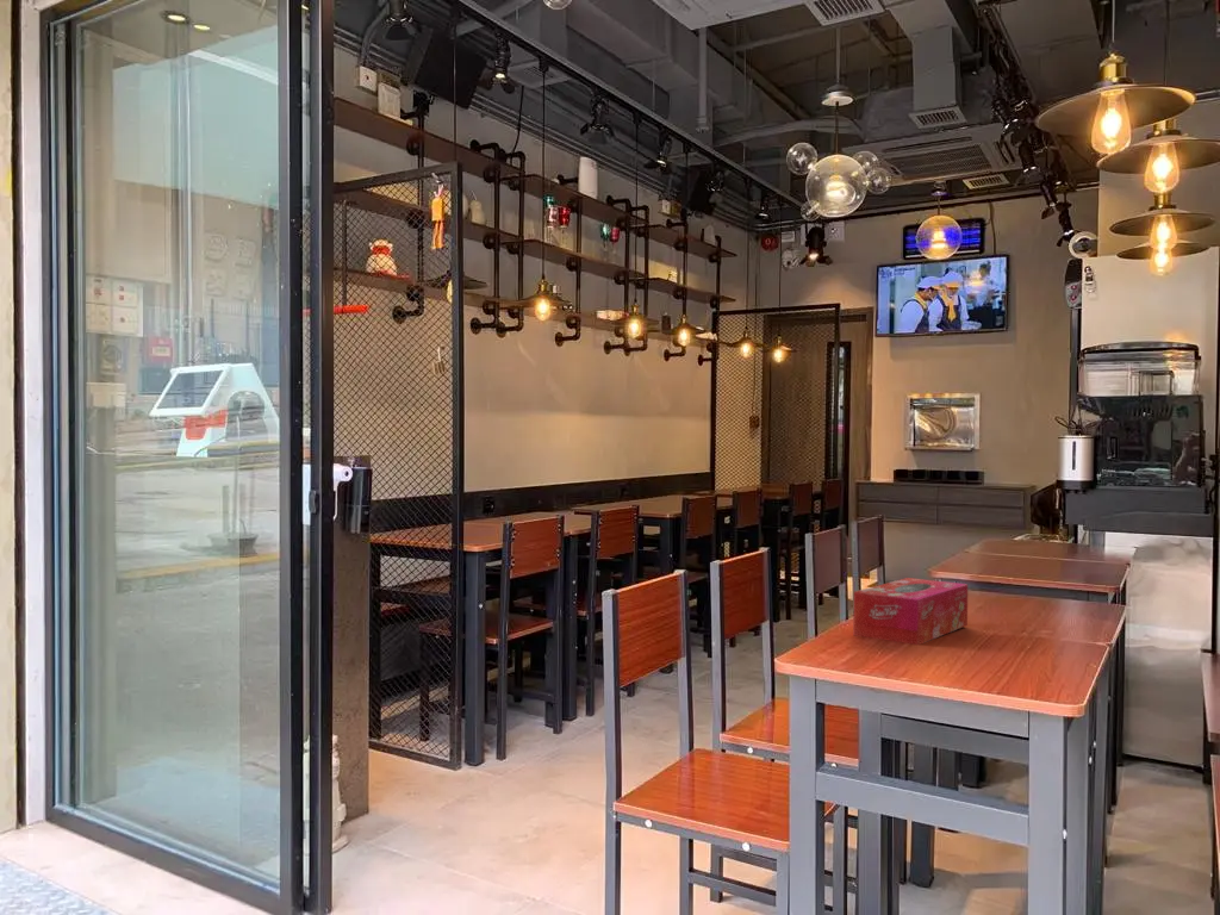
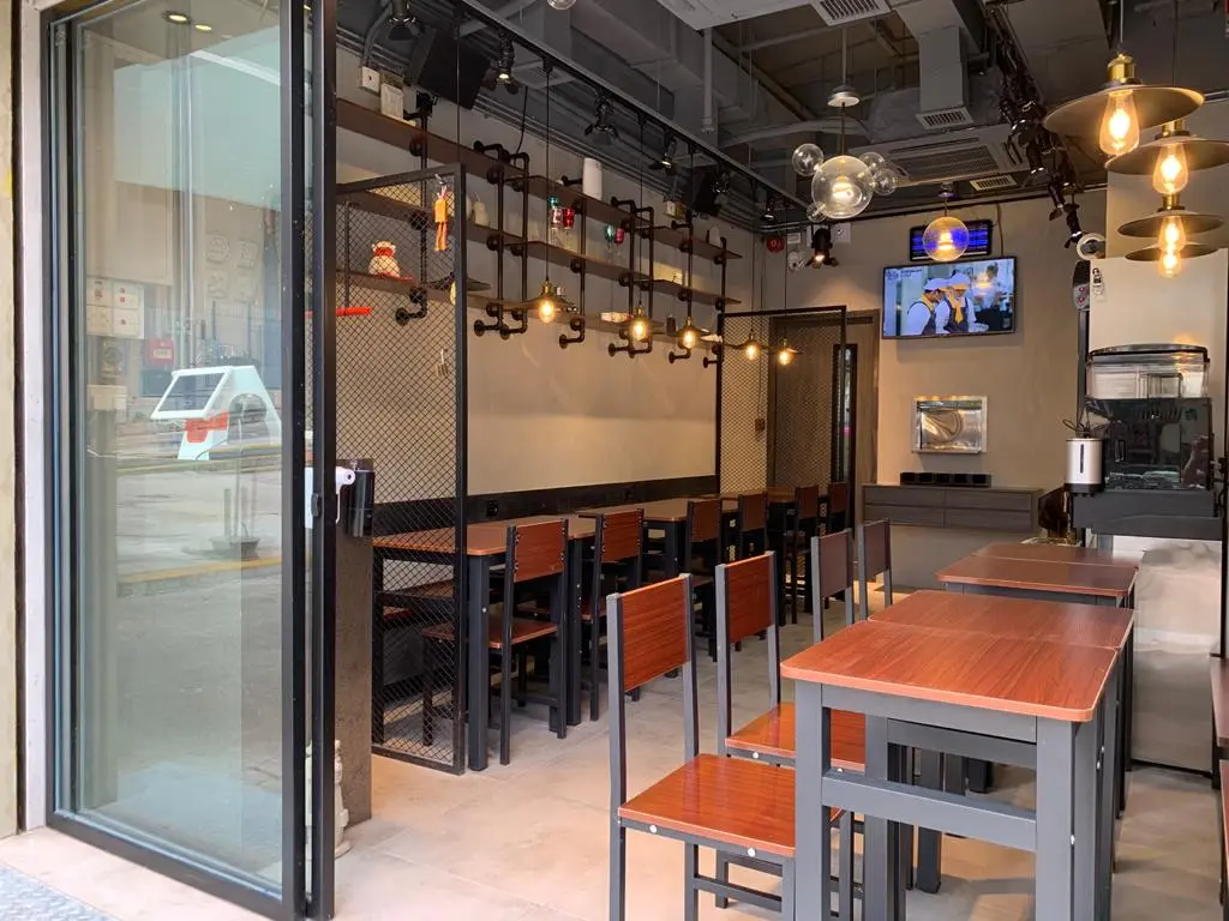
- tissue box (911, 609)
